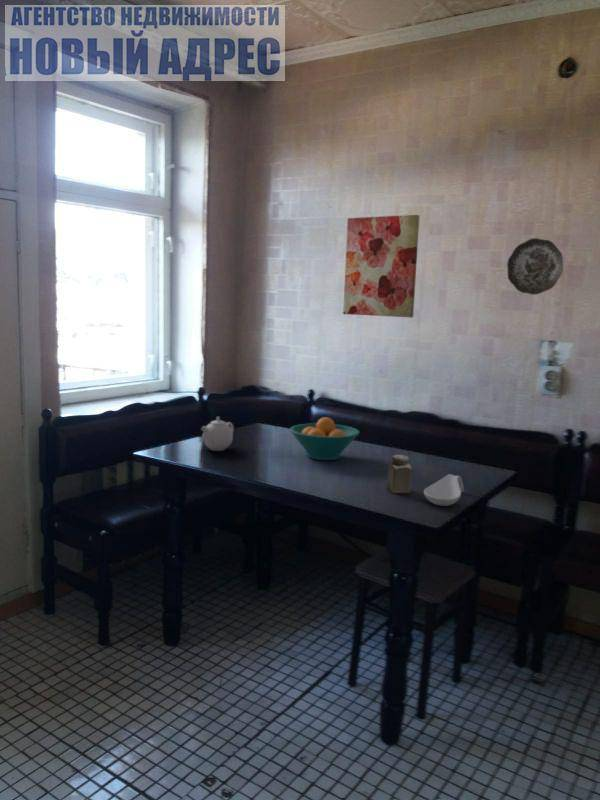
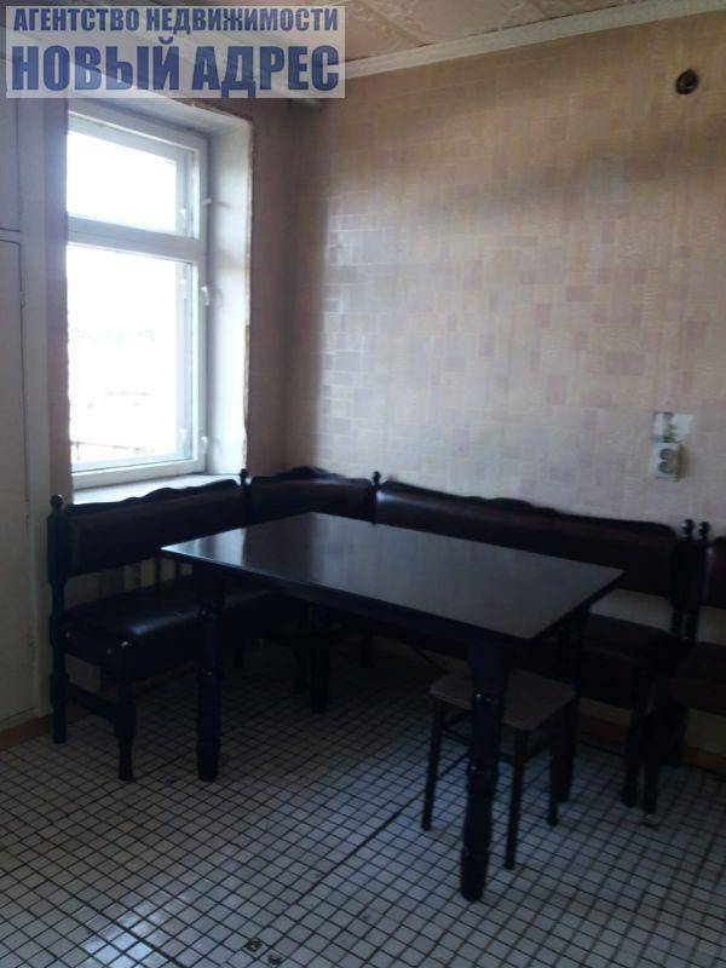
- fruit bowl (324, 437)
- spoon rest (447, 488)
- salt shaker (399, 473)
- teapot (217, 432)
- wall art (379, 266)
- decorative plate (535, 266)
